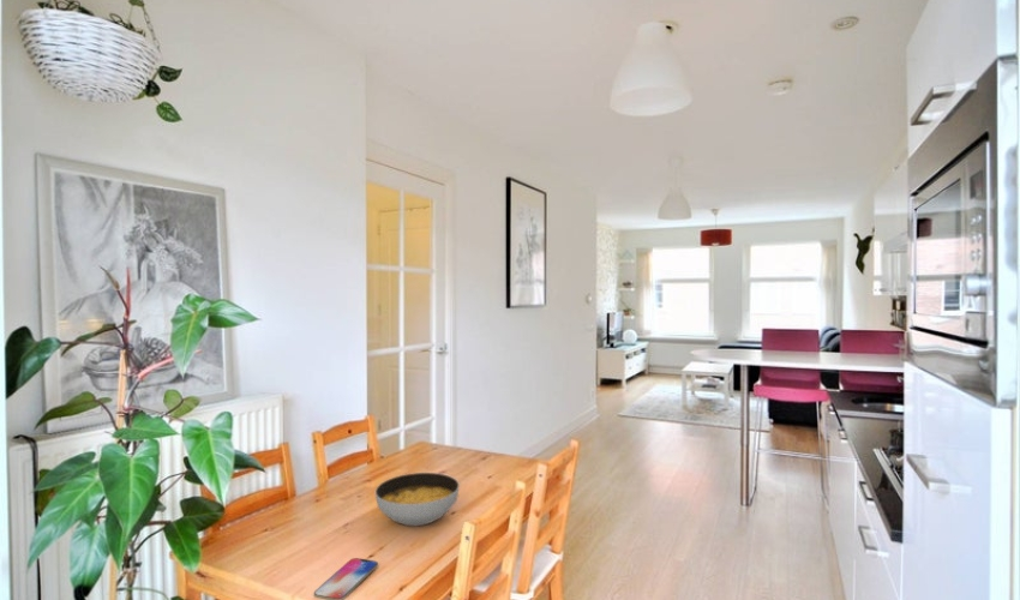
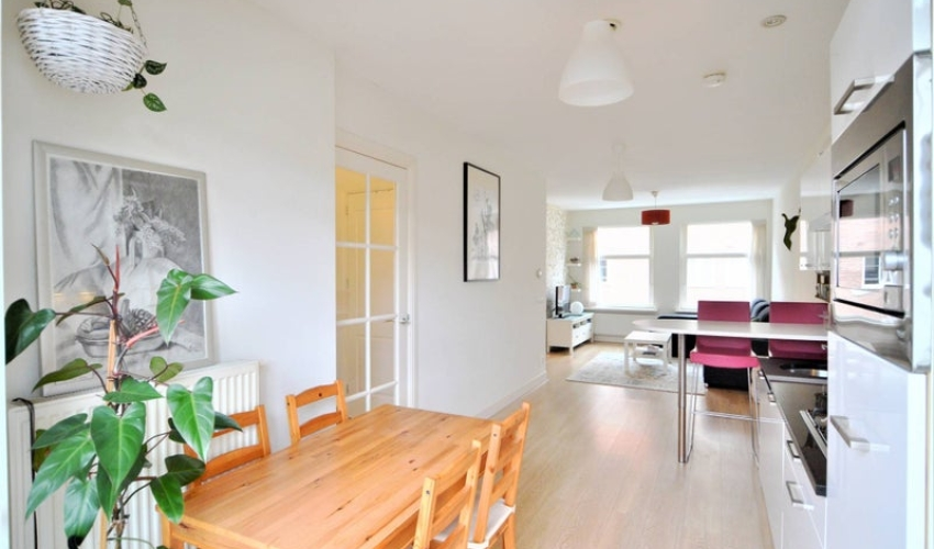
- soup bowl (418, 502)
- smartphone (347, 577)
